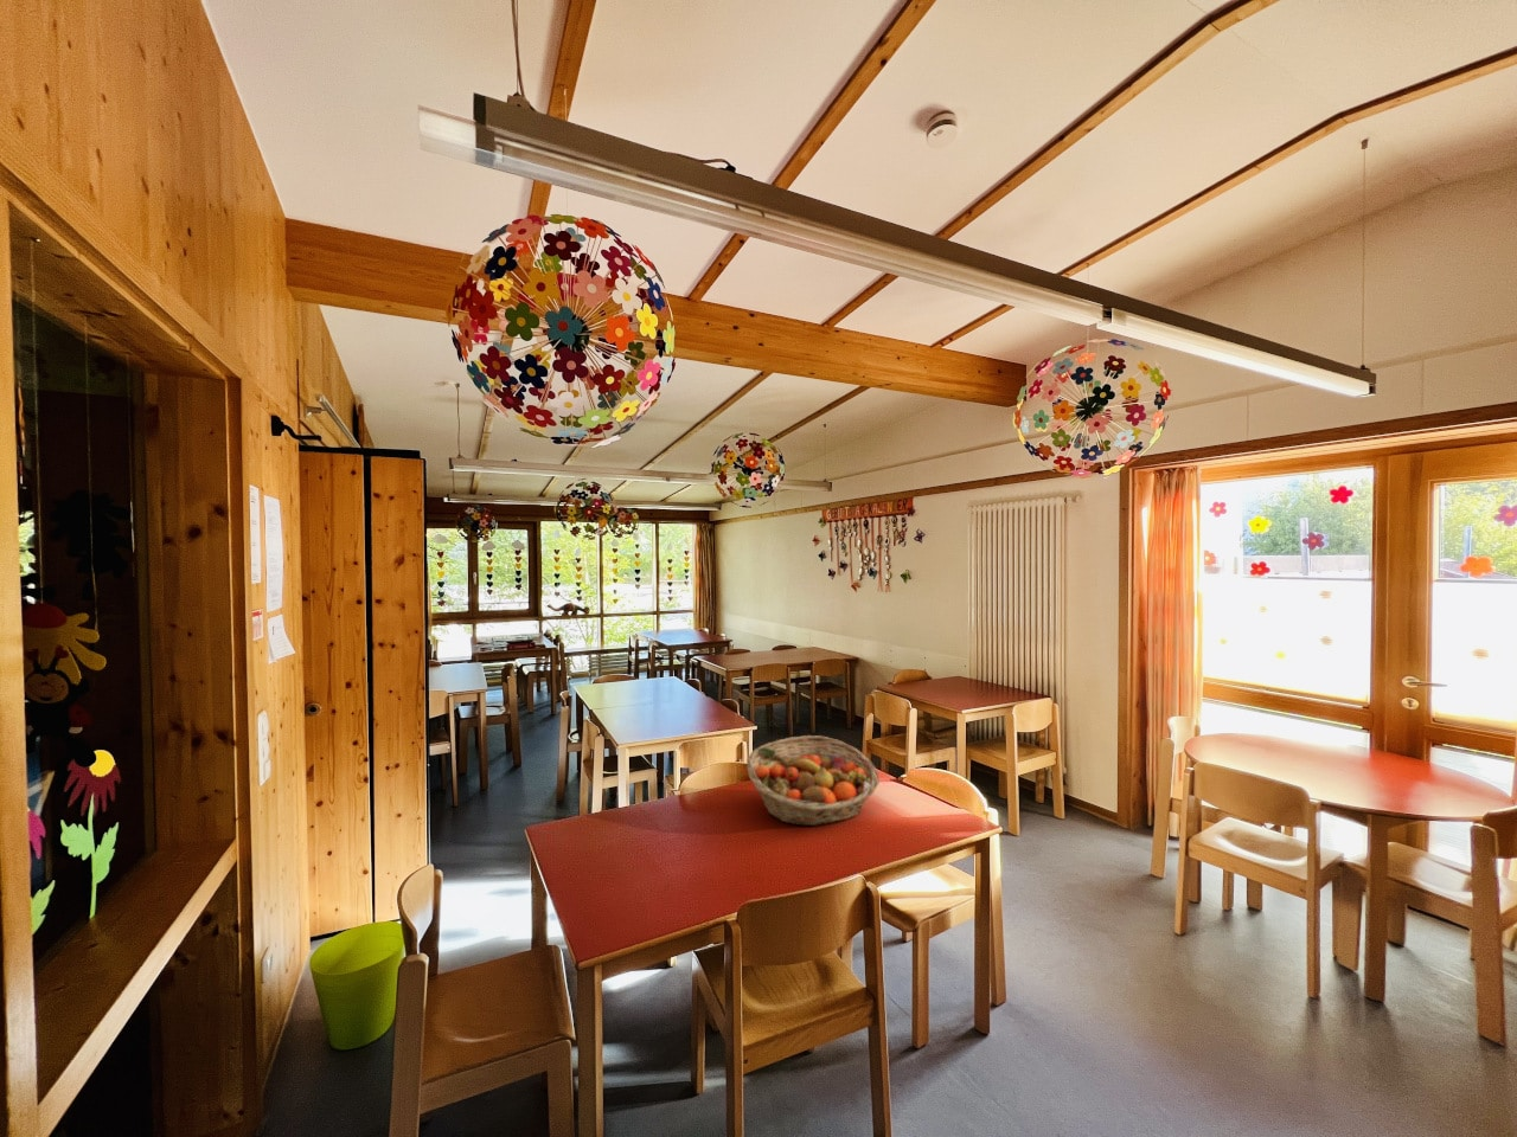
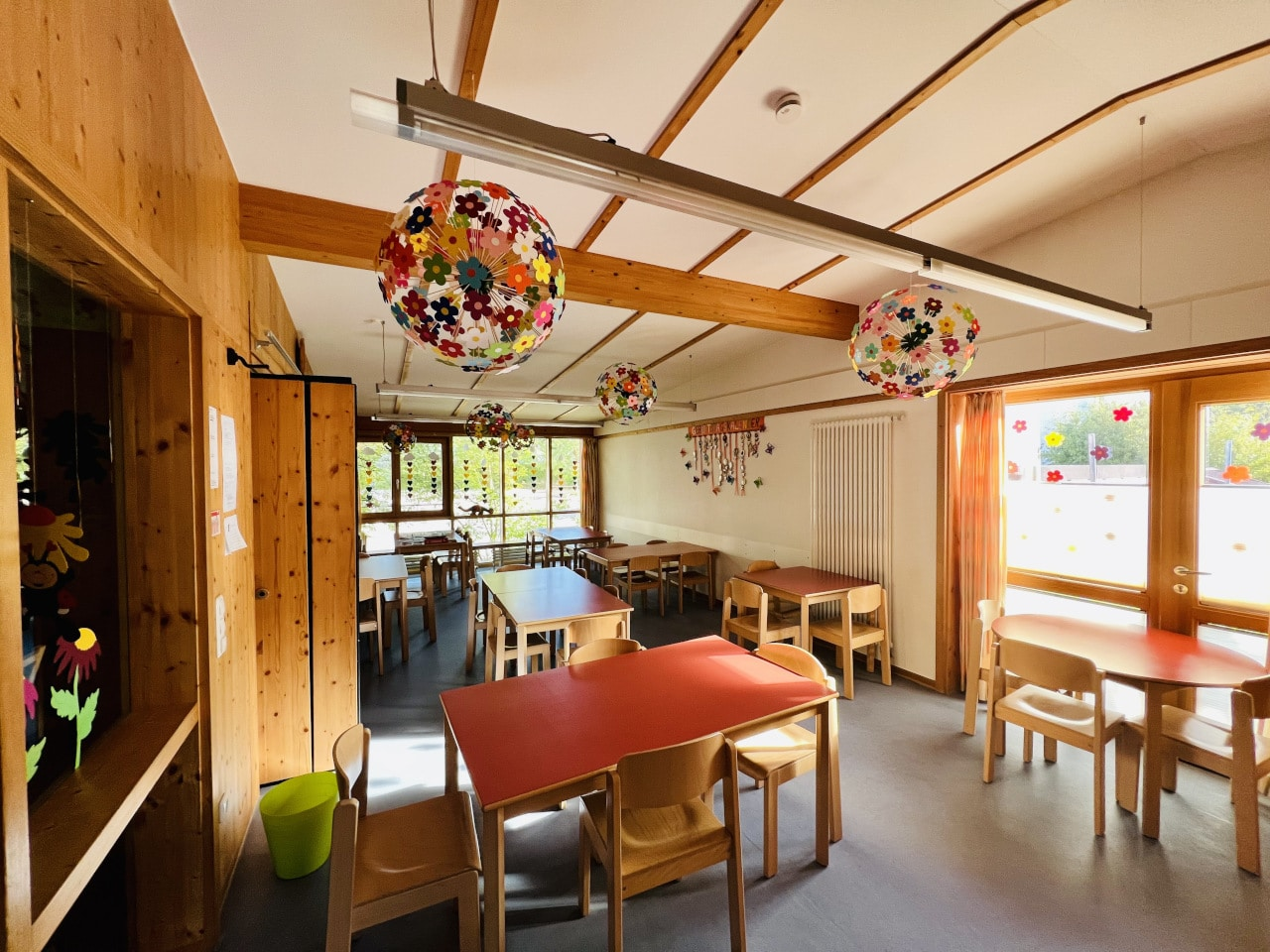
- fruit basket (812, 779)
